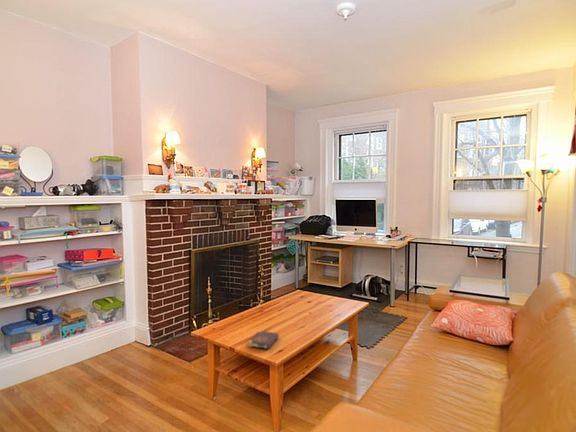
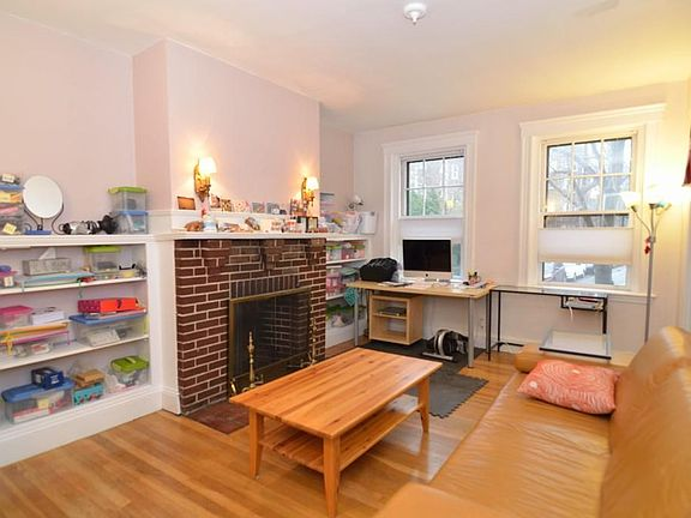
- book (263, 339)
